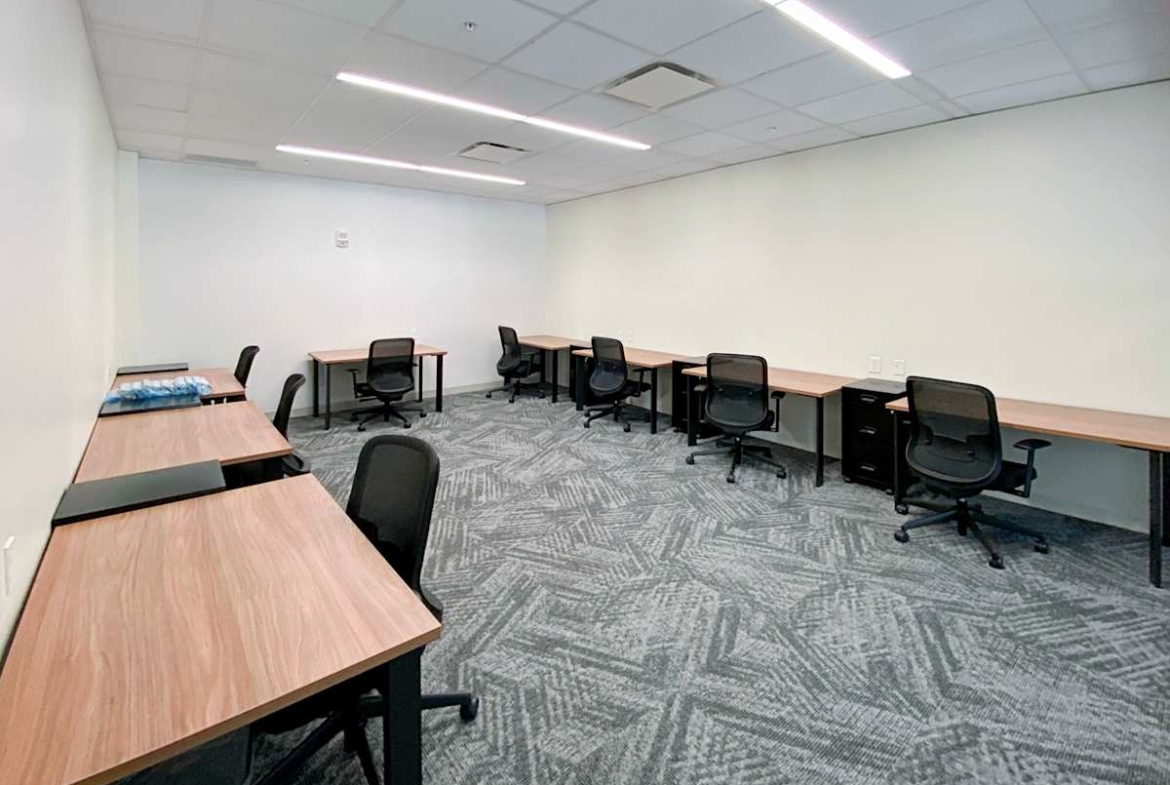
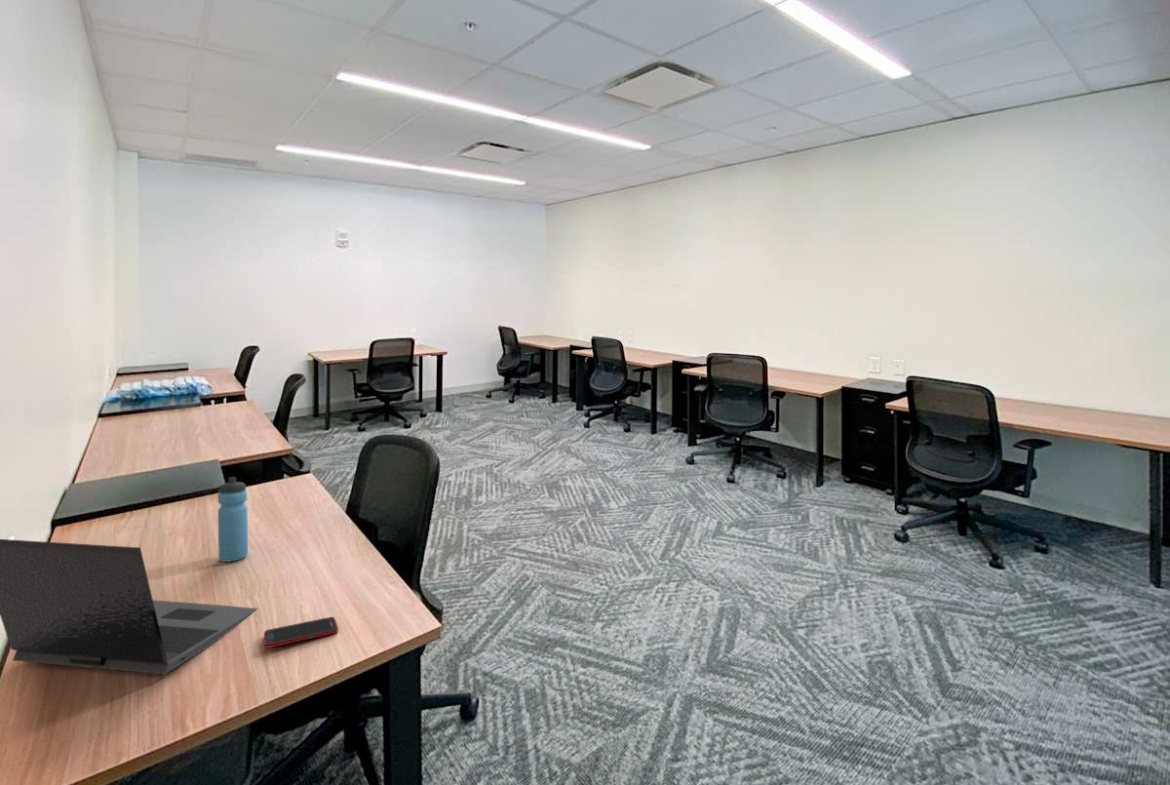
+ cell phone (301, 631)
+ water bottle (232, 517)
+ laptop (134, 581)
